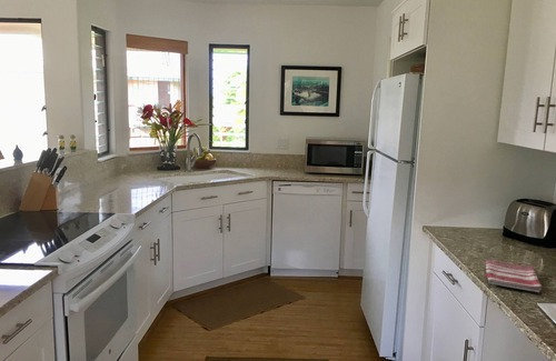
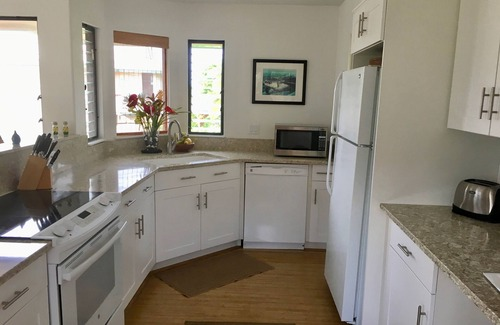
- dish towel (510, 273)
